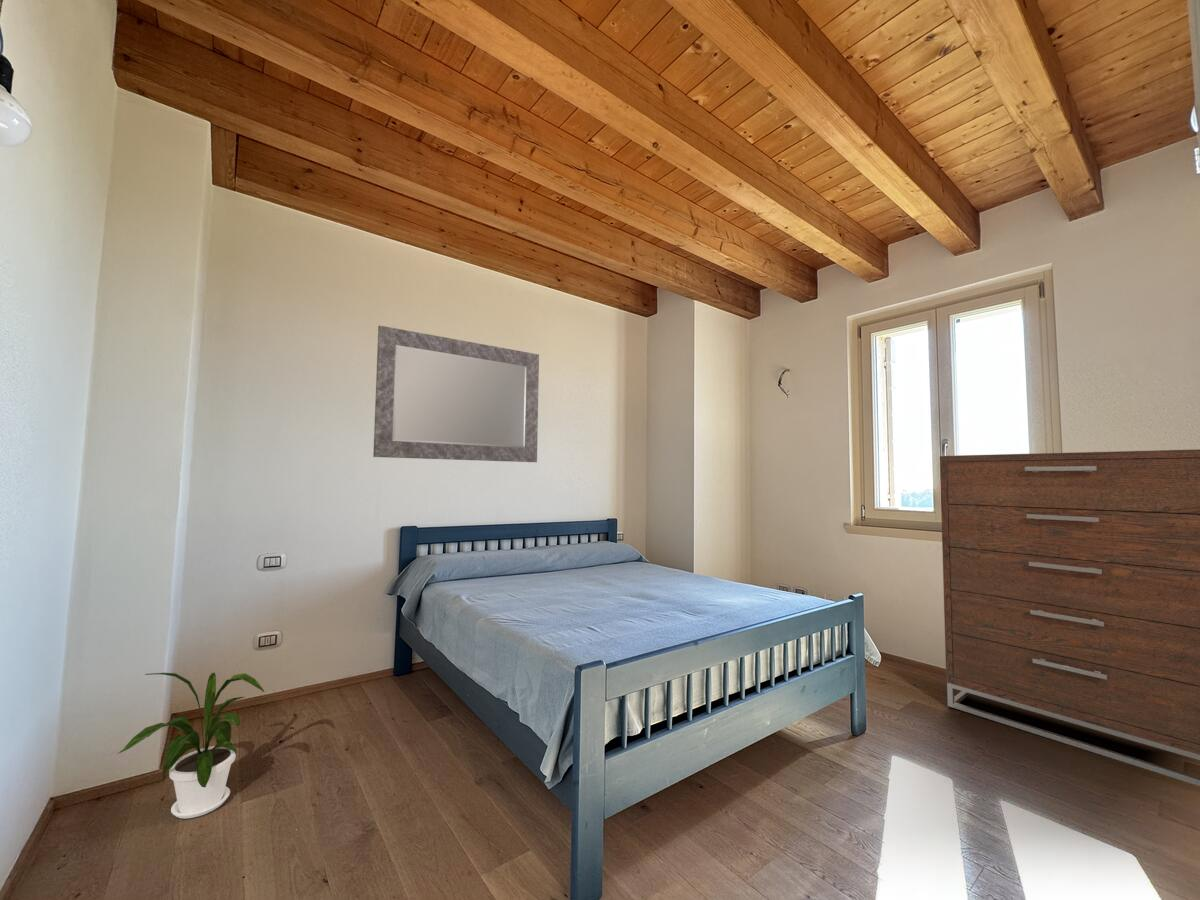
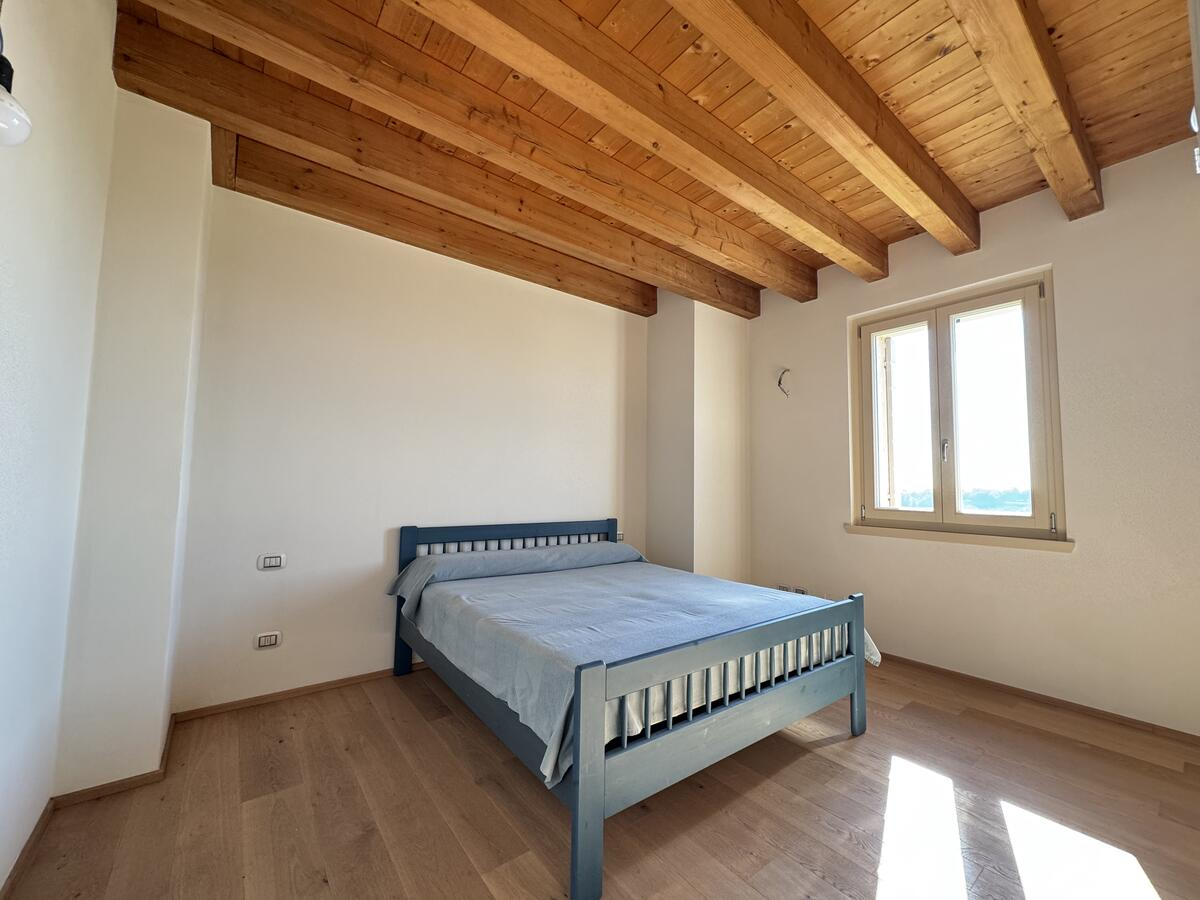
- mirror (464, 400)
- dresser (1075, 590)
- house plant (198, 736)
